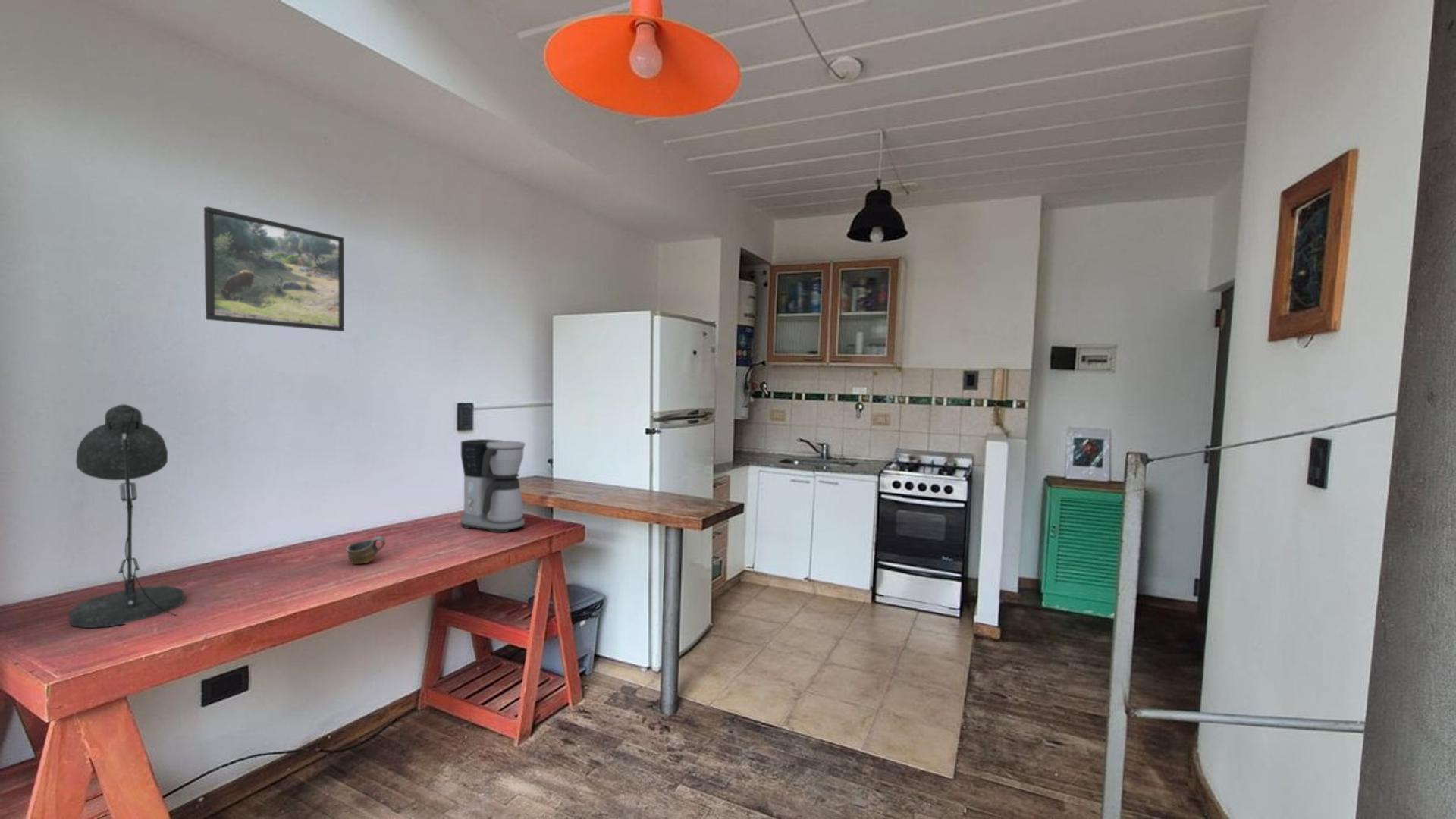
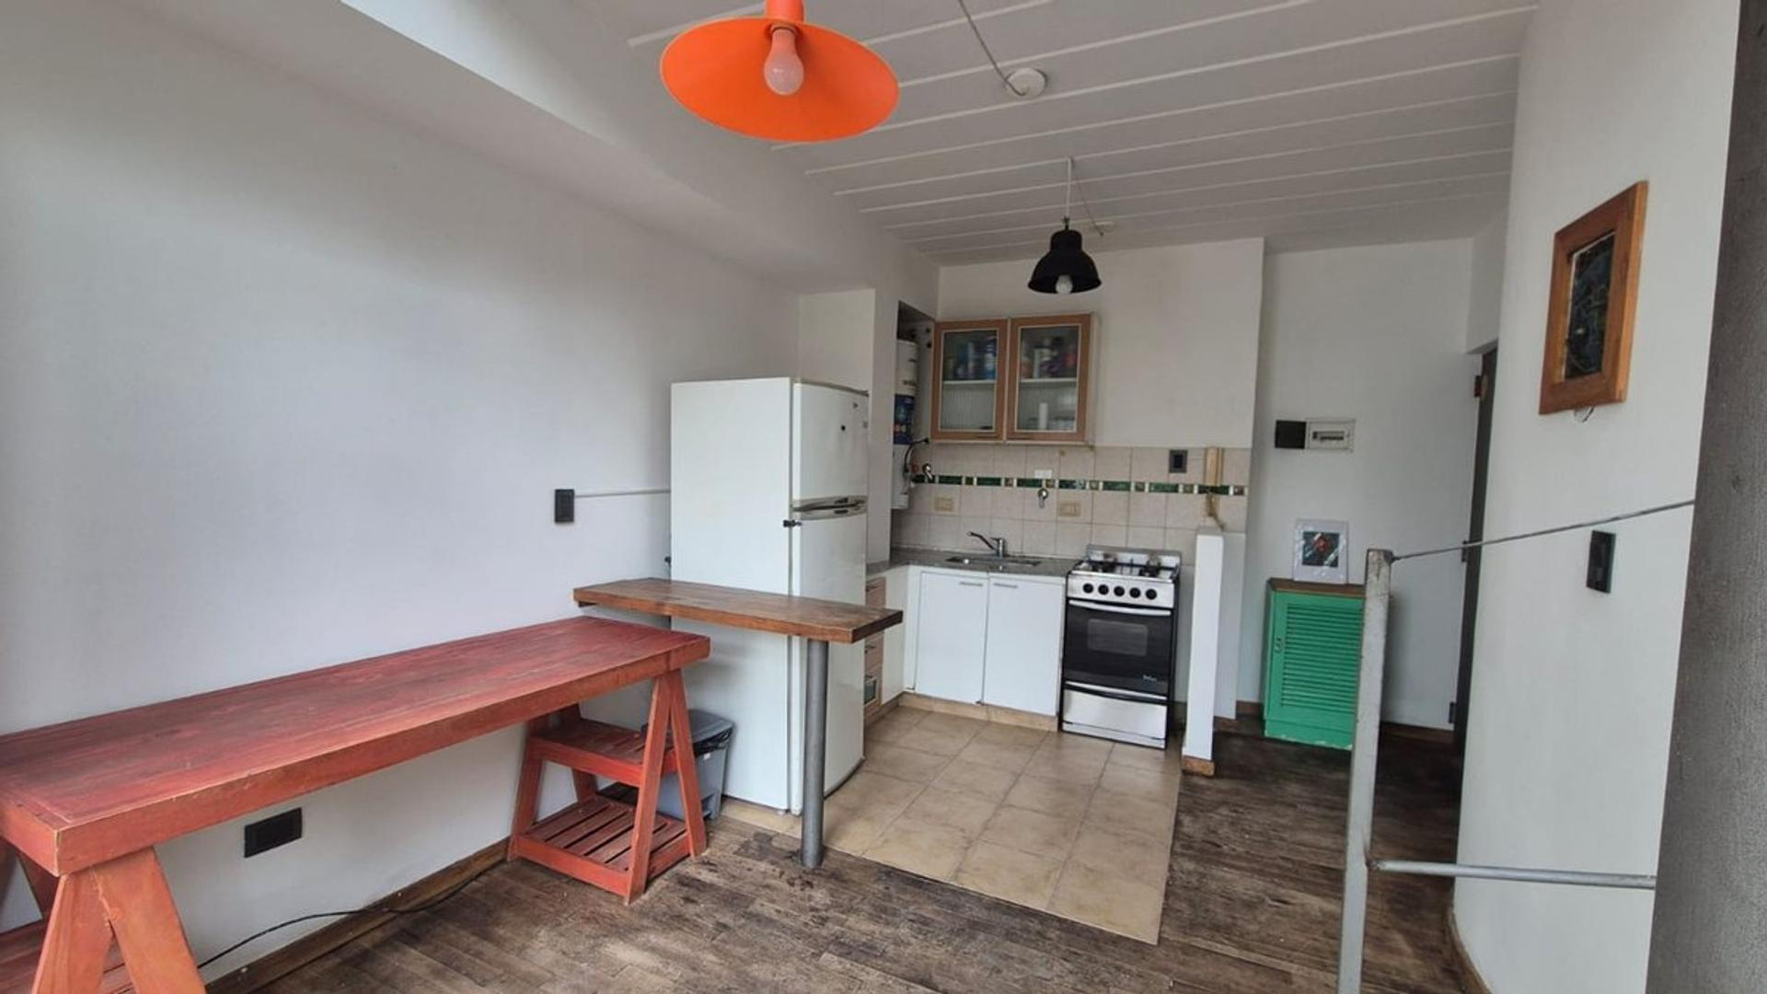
- desk lamp (126, 507)
- coffee maker (489, 484)
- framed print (281, 275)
- cup (363, 550)
